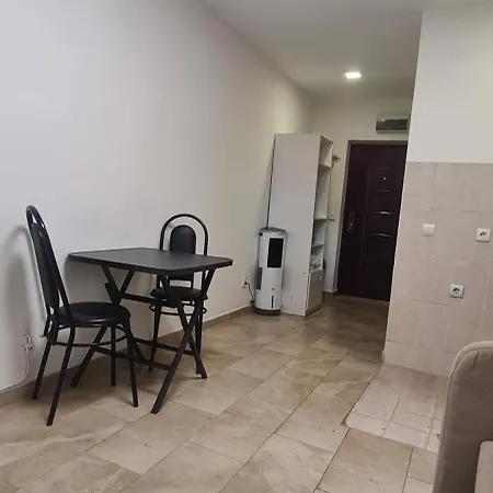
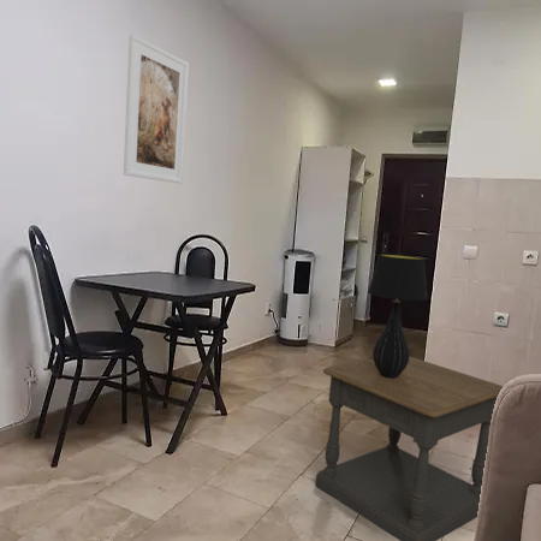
+ table lamp (394, 316)
+ side table (409, 435)
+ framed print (157, 115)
